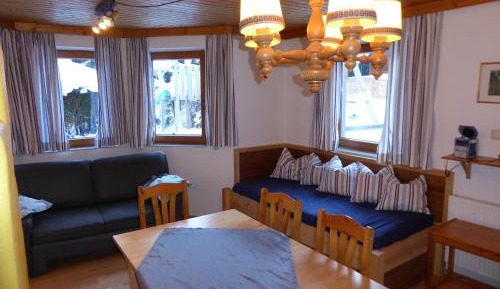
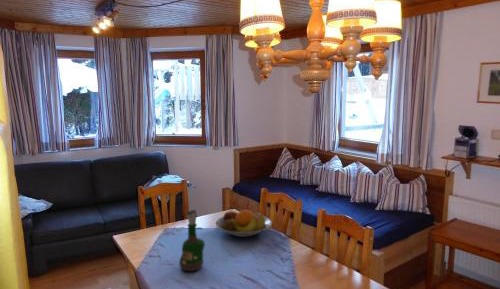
+ grog bottle (191, 239)
+ fruit bowl (243, 219)
